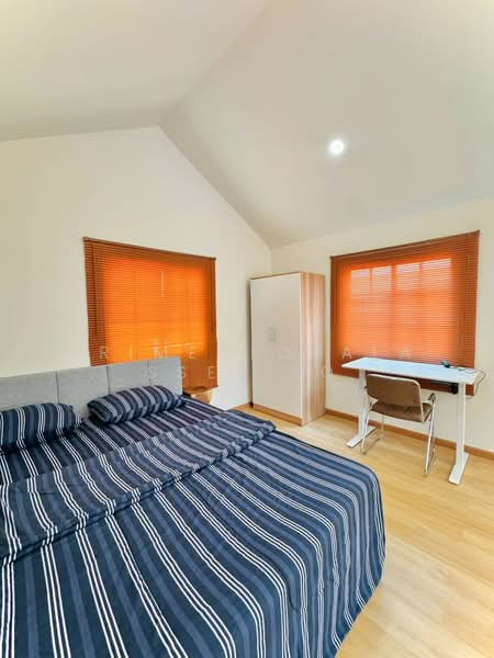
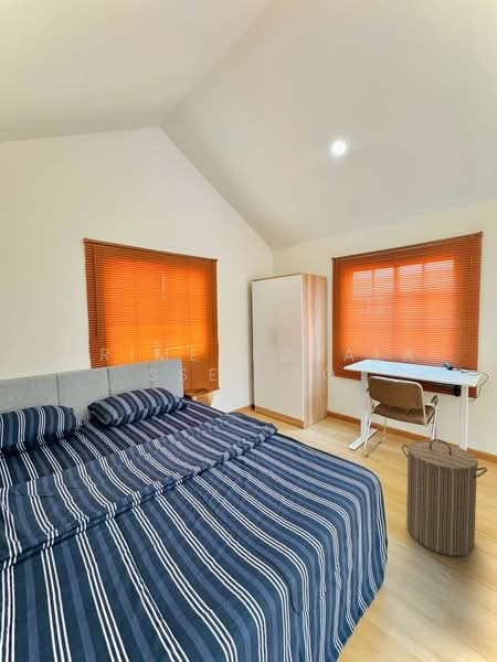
+ laundry hamper (440, 487)
